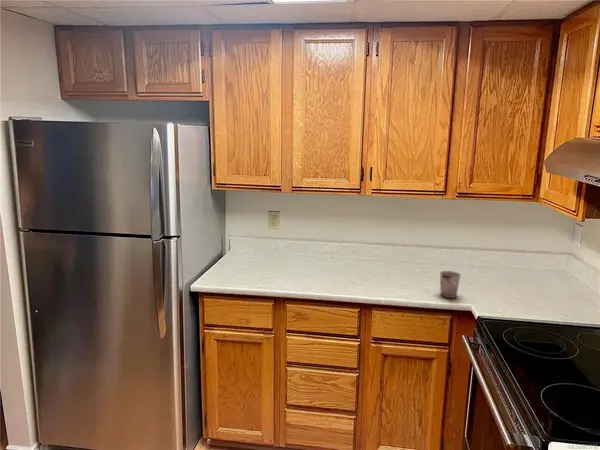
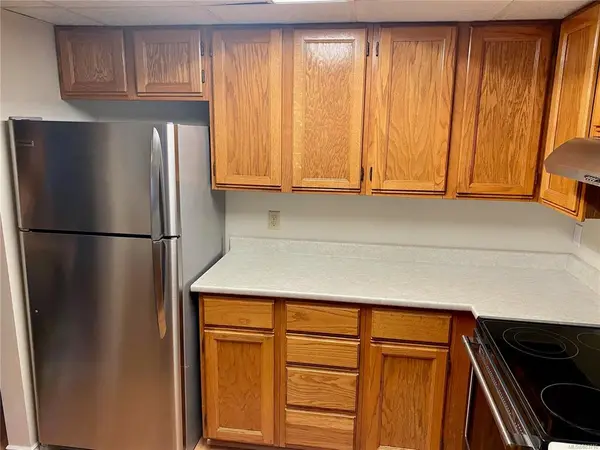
- cup (450, 285)
